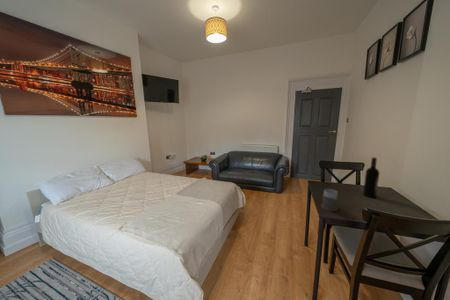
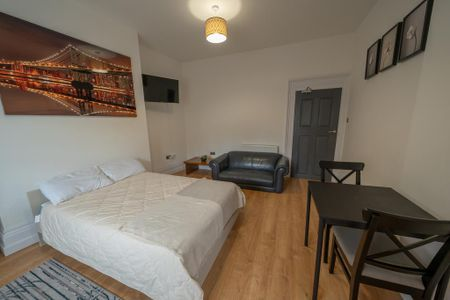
- mug (331, 198)
- wine bottle (371, 177)
